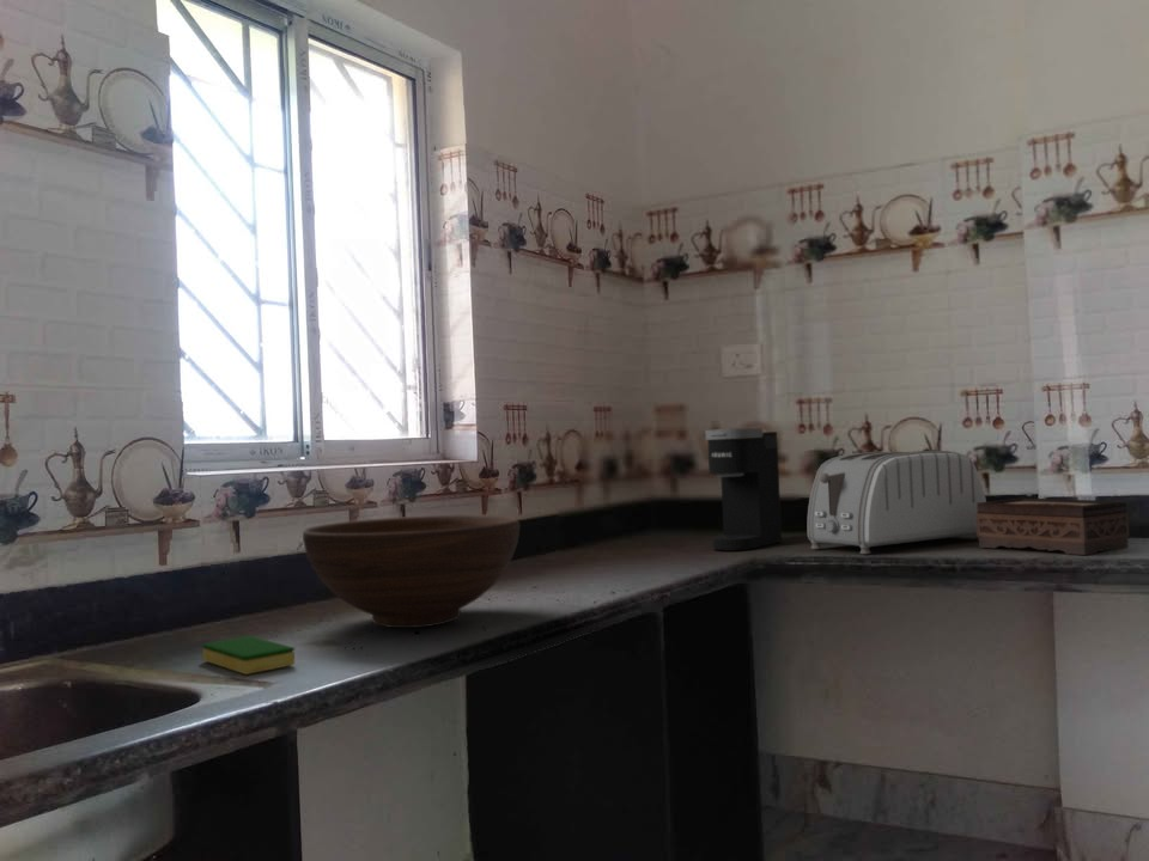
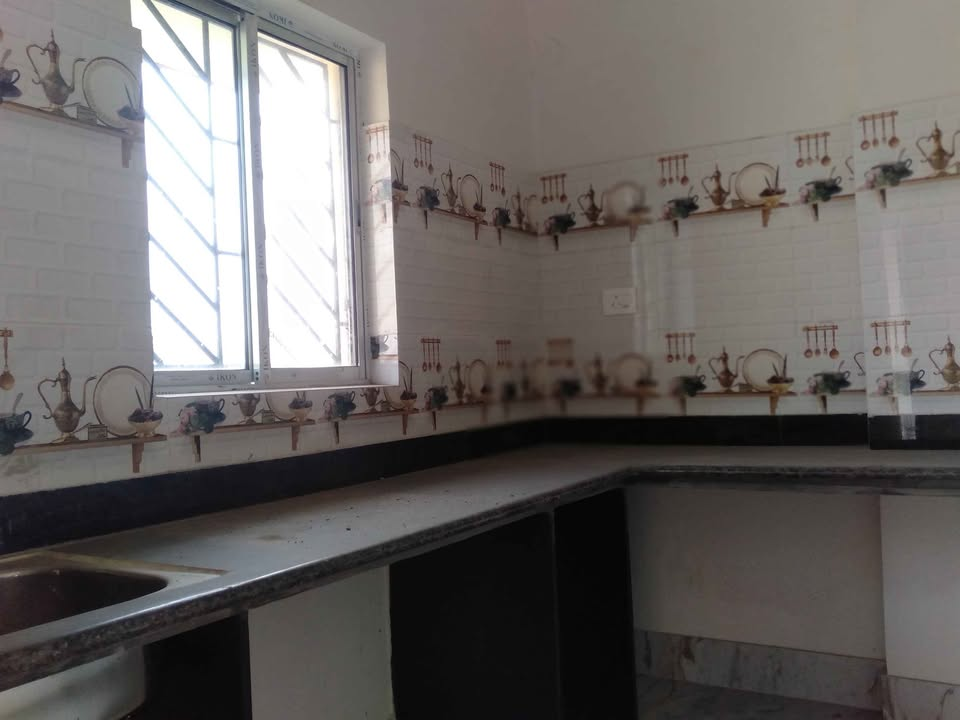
- dish sponge (248, 654)
- coffee maker (744, 487)
- toaster (892, 497)
- fruit bowl (414, 573)
- tissue box (1050, 524)
